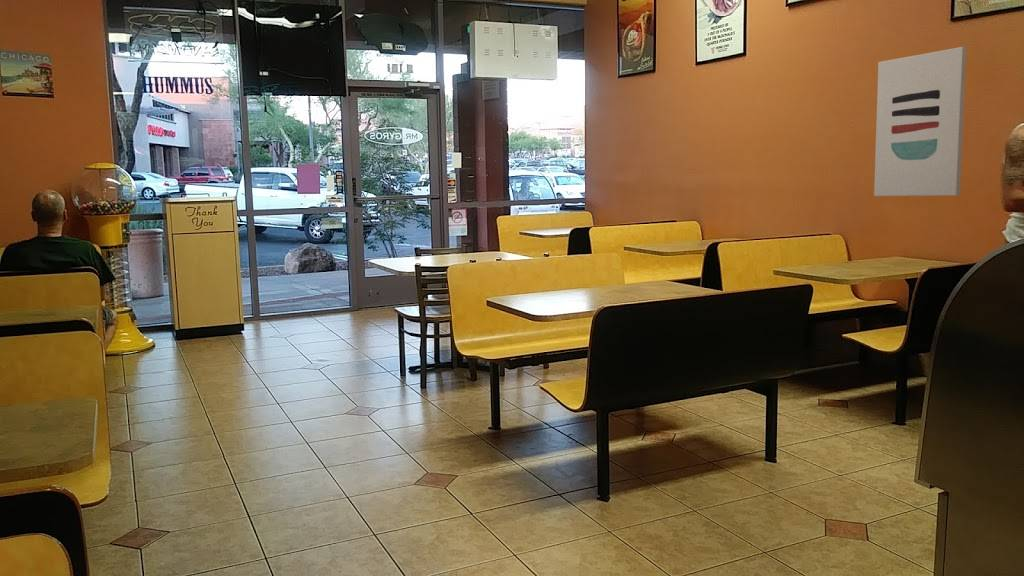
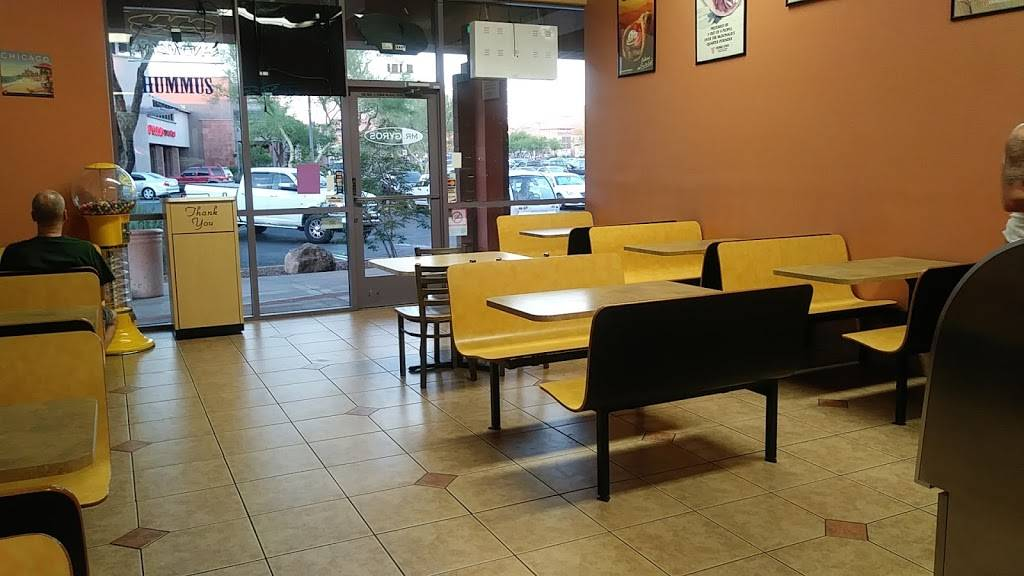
- wall art (917, 126)
